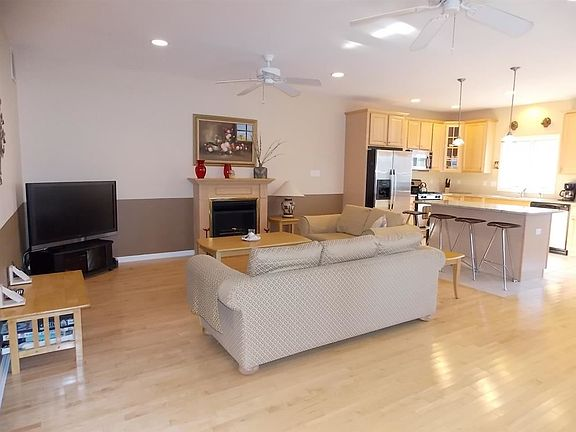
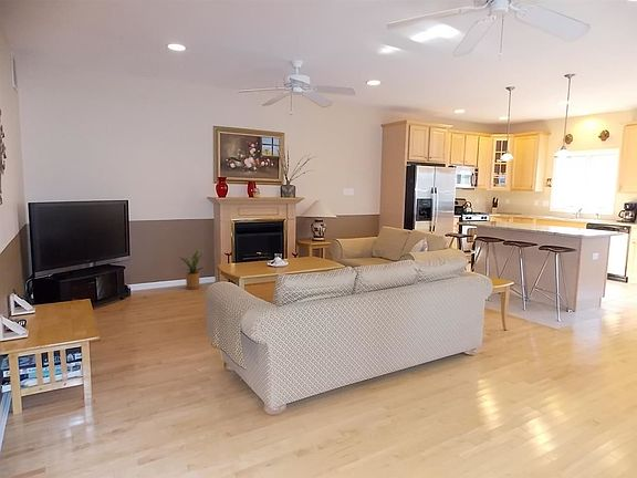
+ house plant (190, 268)
